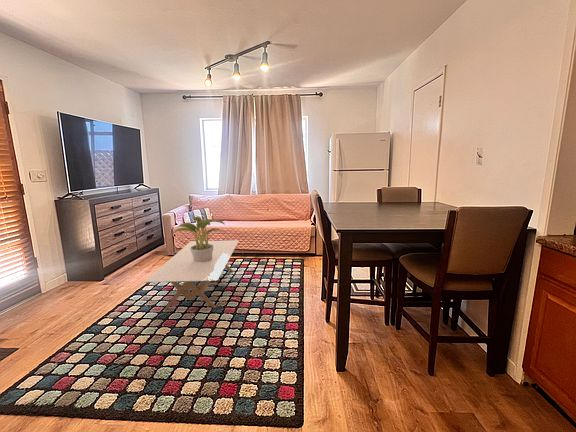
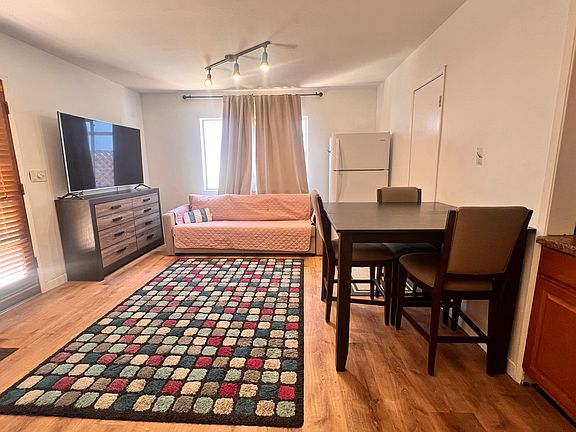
- coffee table (202, 272)
- potted plant (200, 239)
